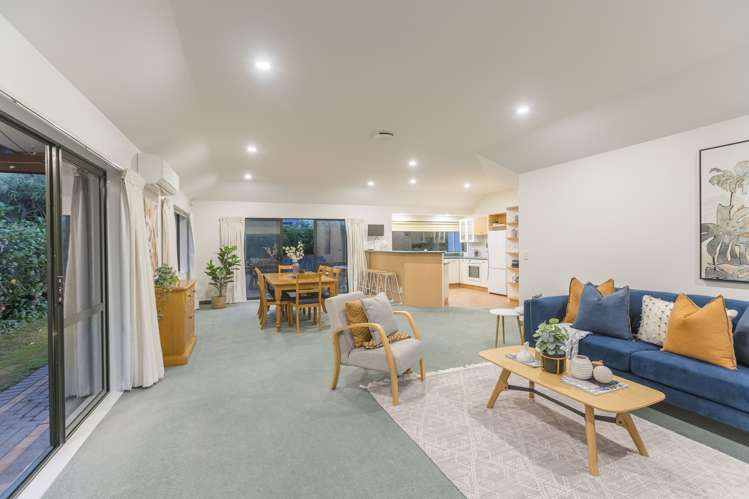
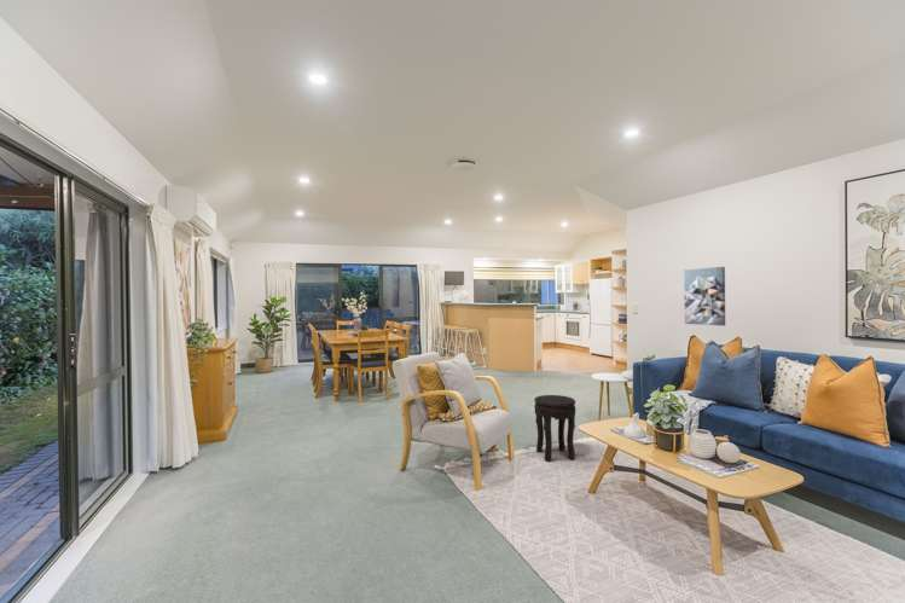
+ wall art (703, 296)
+ side table (558, 427)
